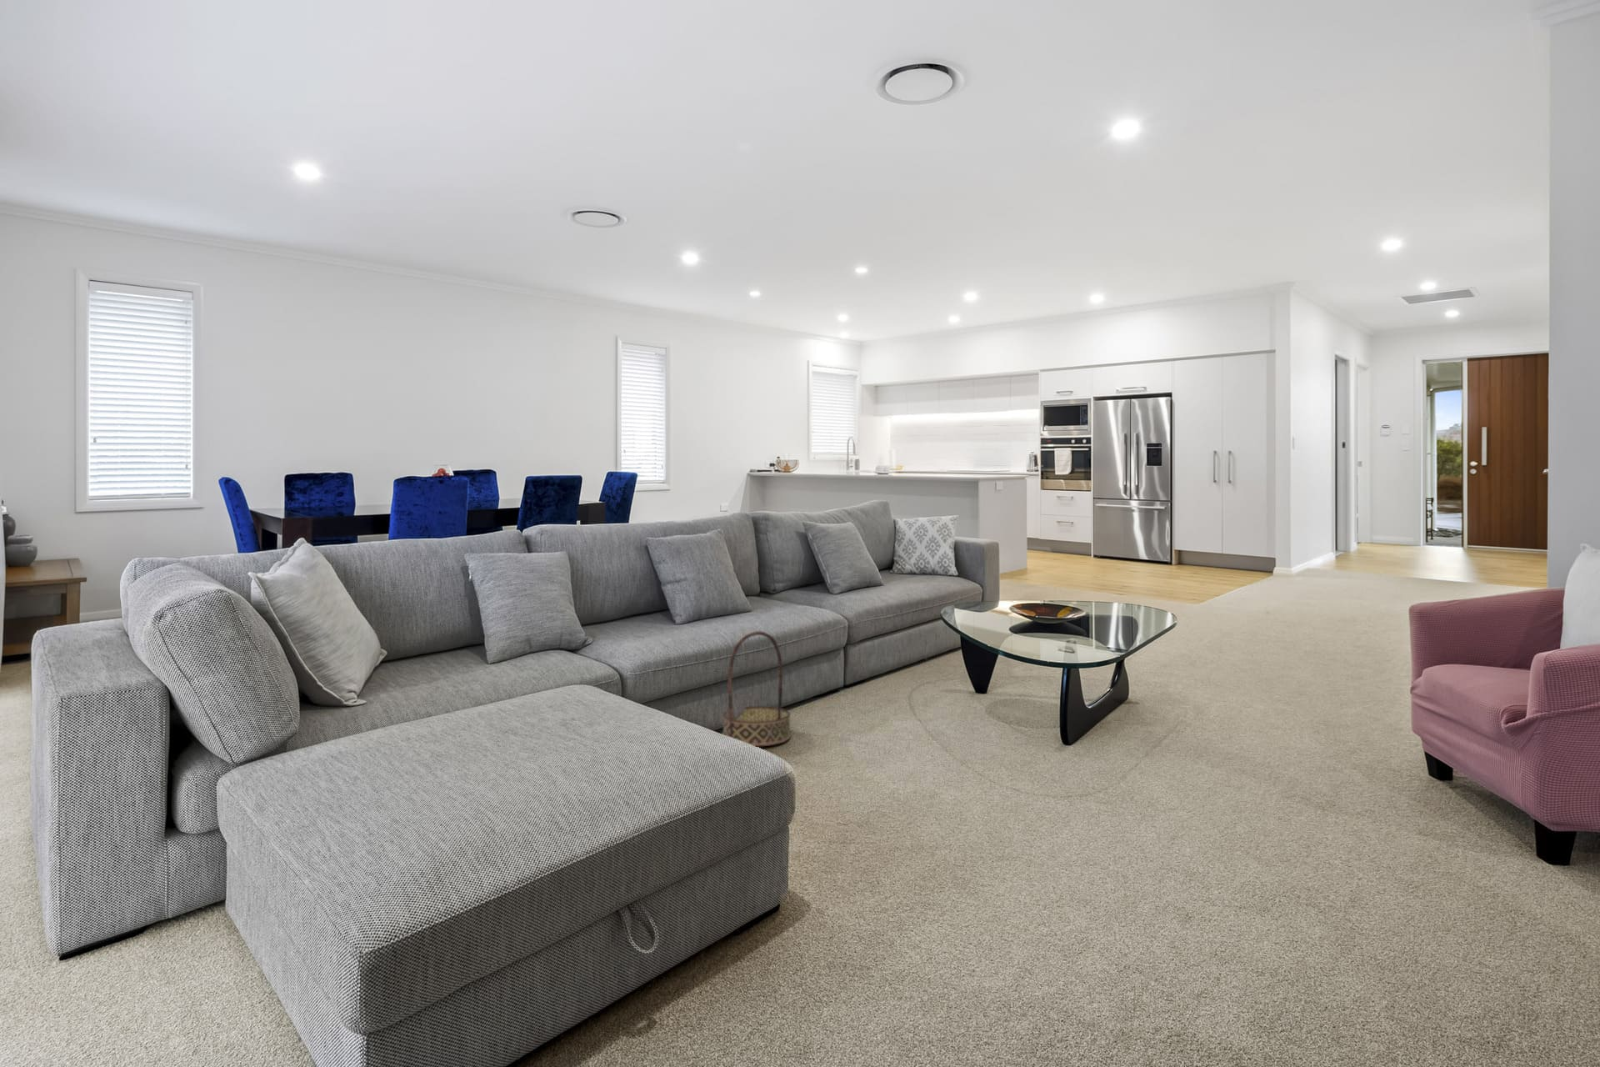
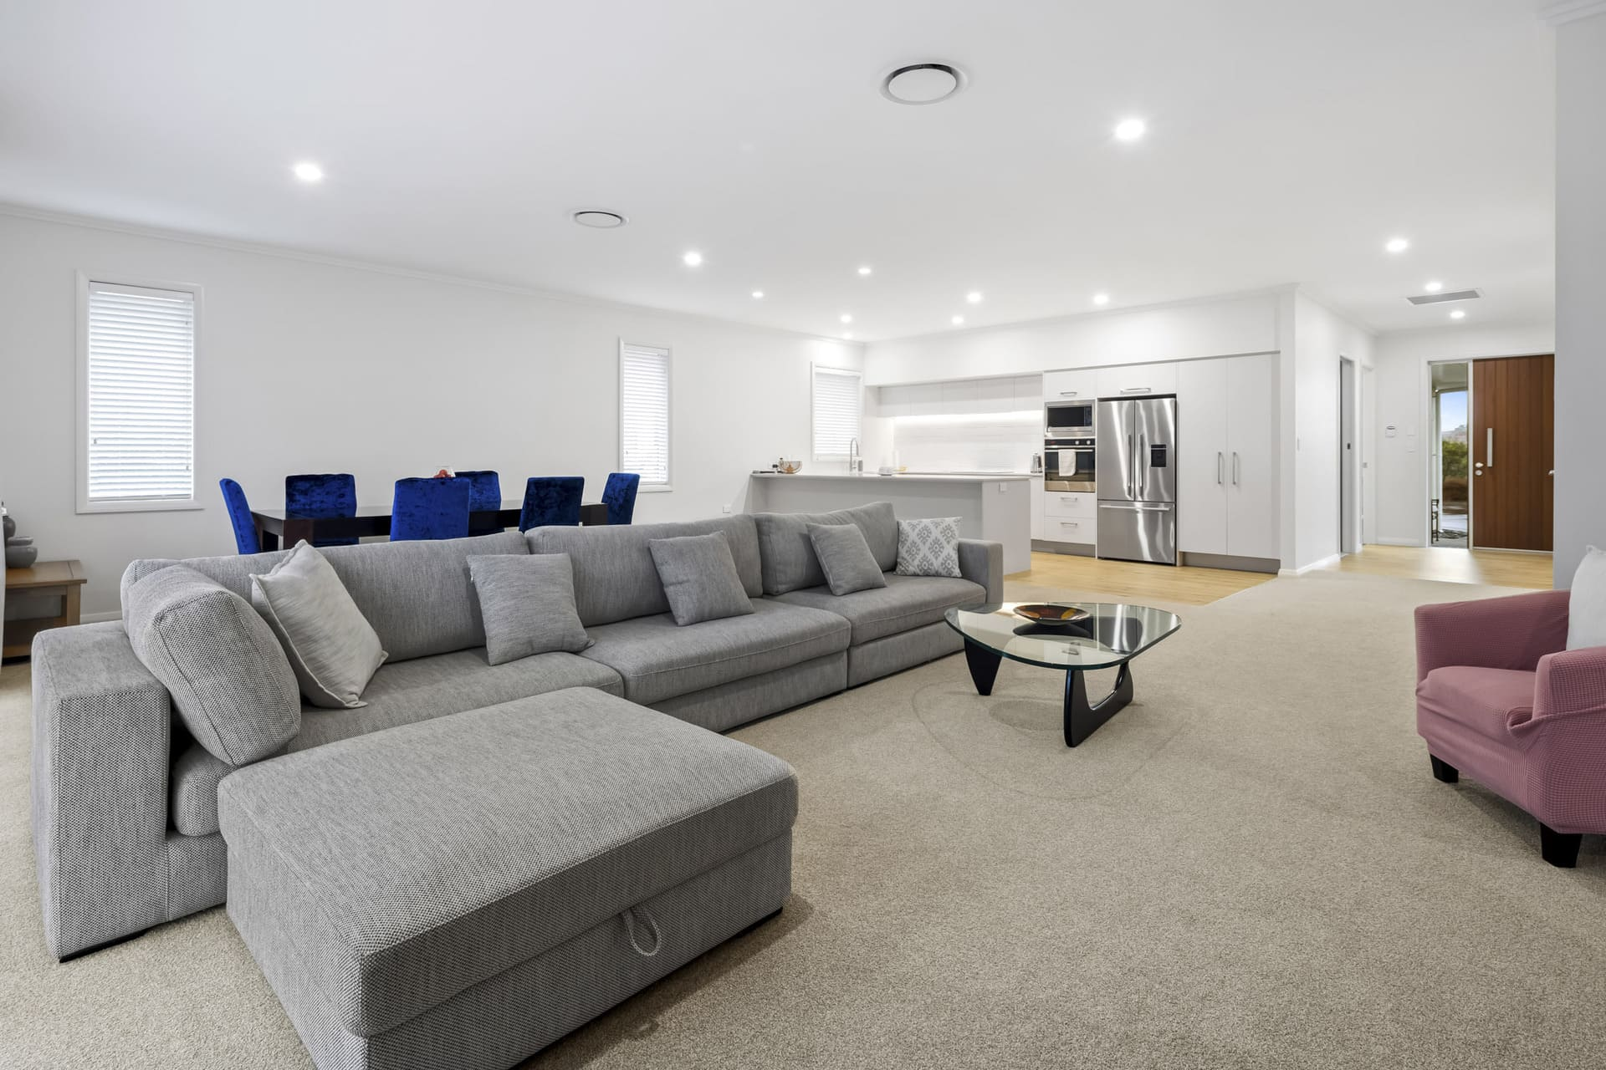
- basket (756, 706)
